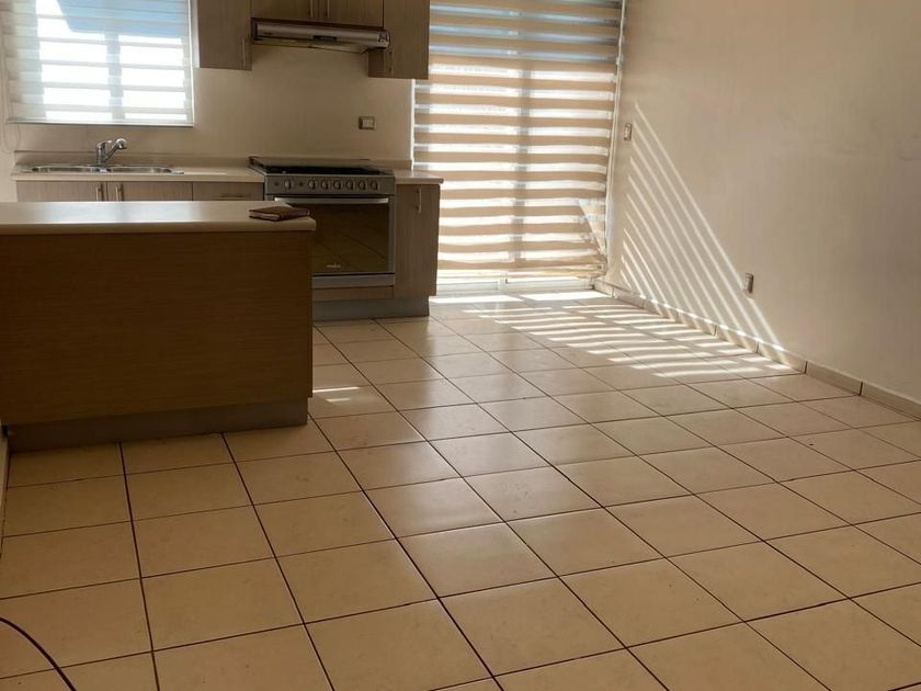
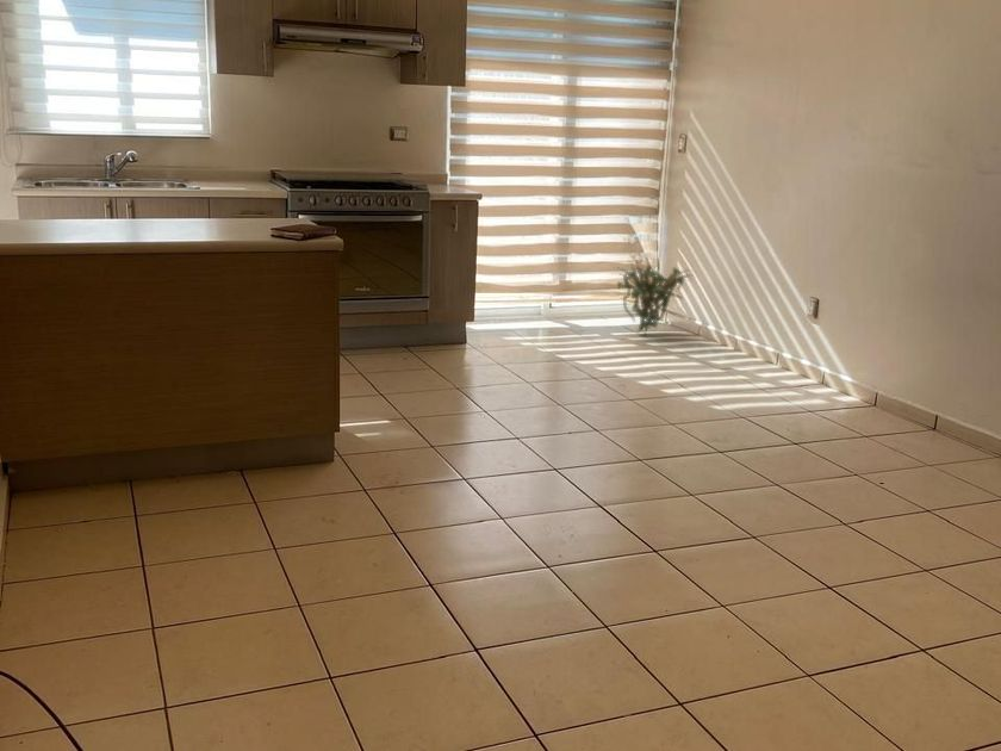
+ decorative plant (651, 294)
